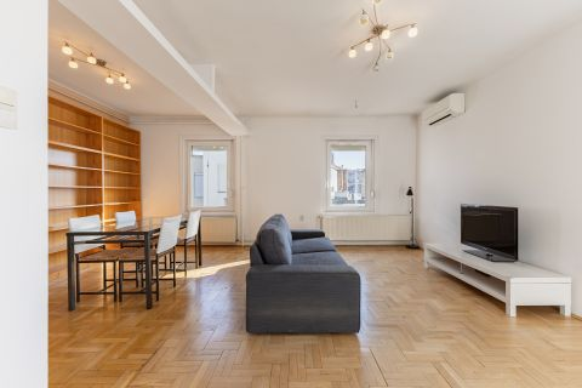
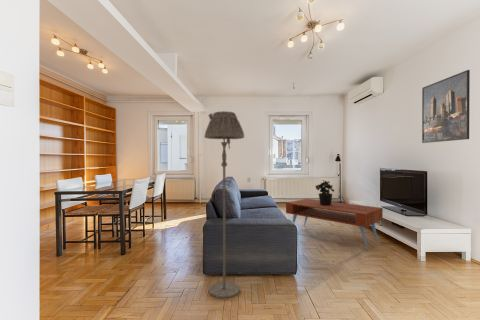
+ potted plant (324, 192)
+ floor lamp (224, 201)
+ coffee table (331, 220)
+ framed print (443, 110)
